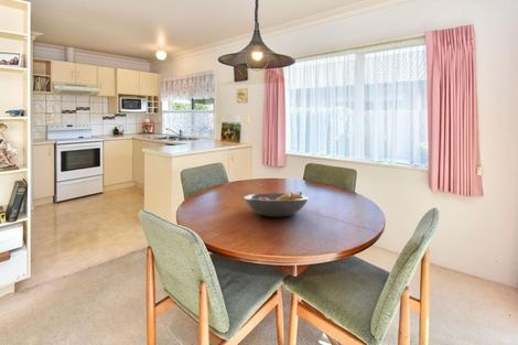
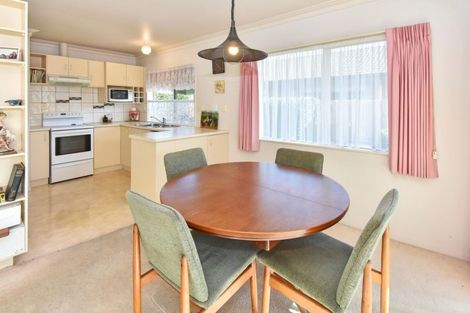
- fruit bowl (276, 203)
